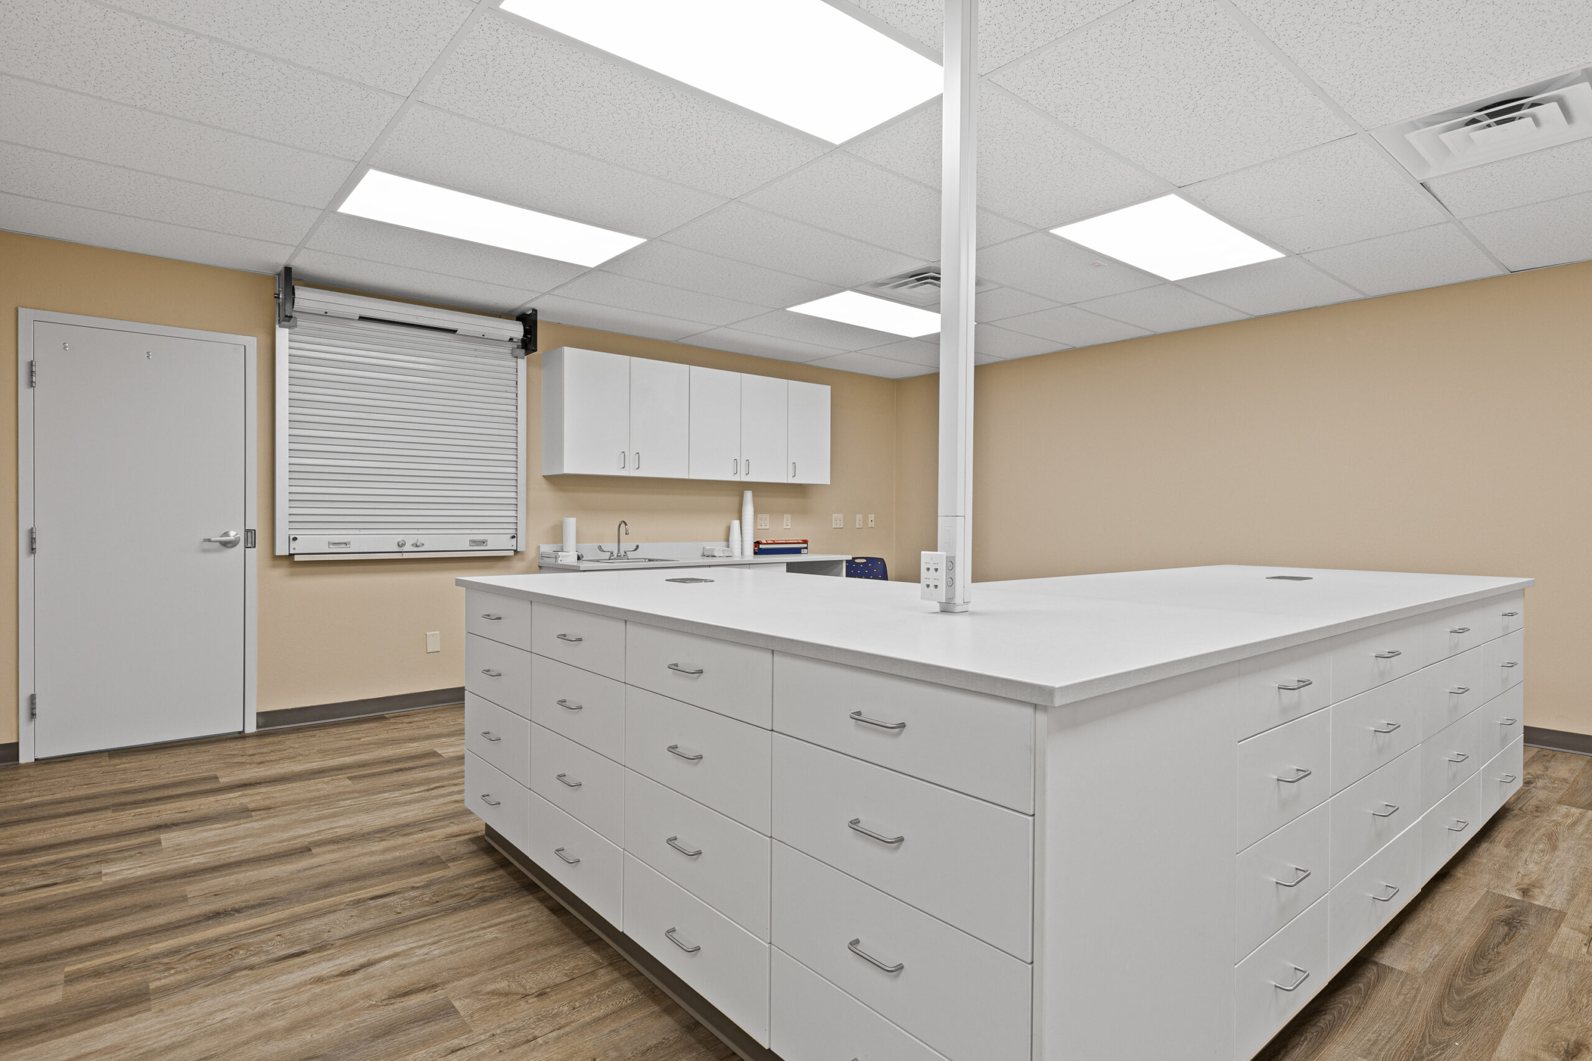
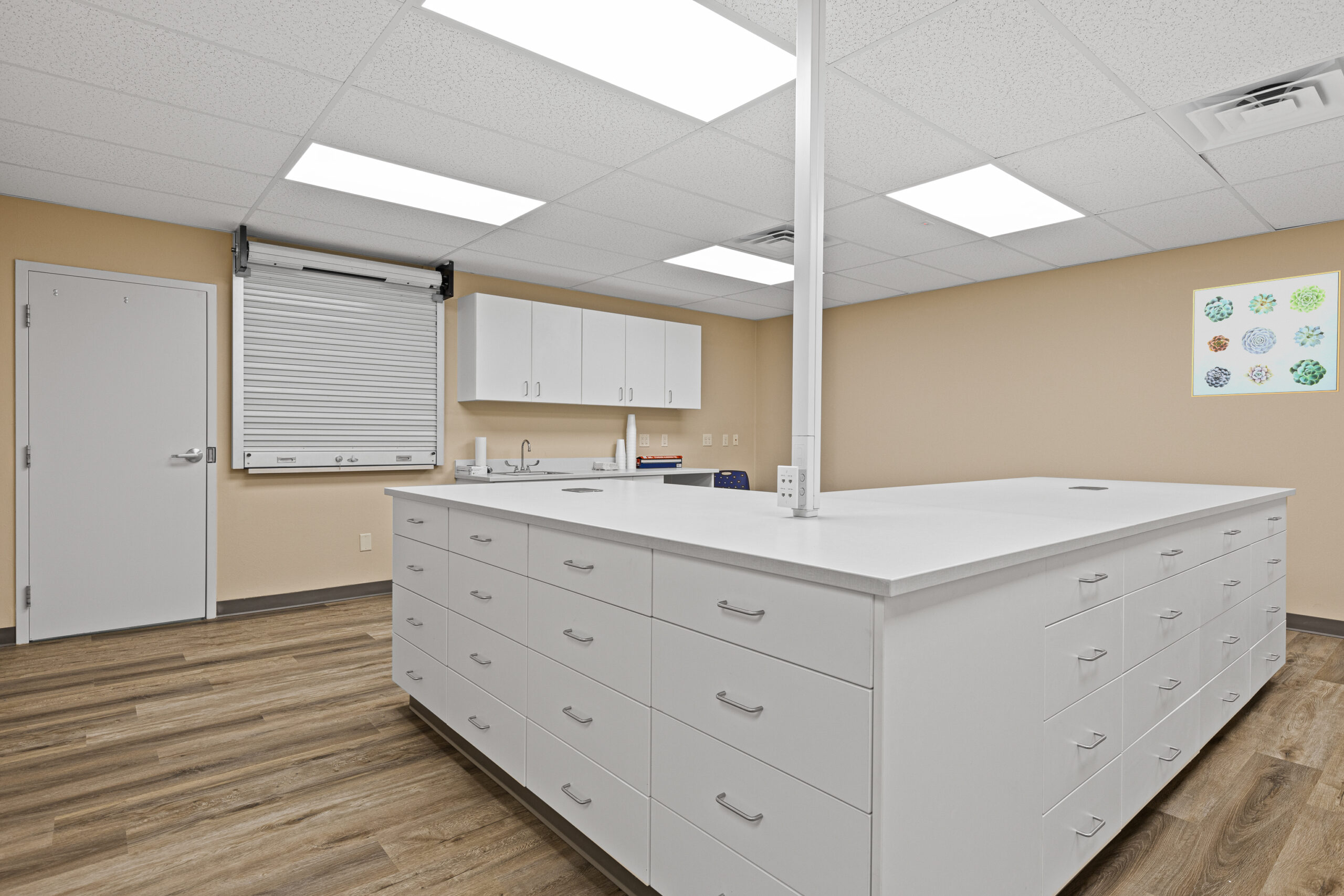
+ wall art (1262, 338)
